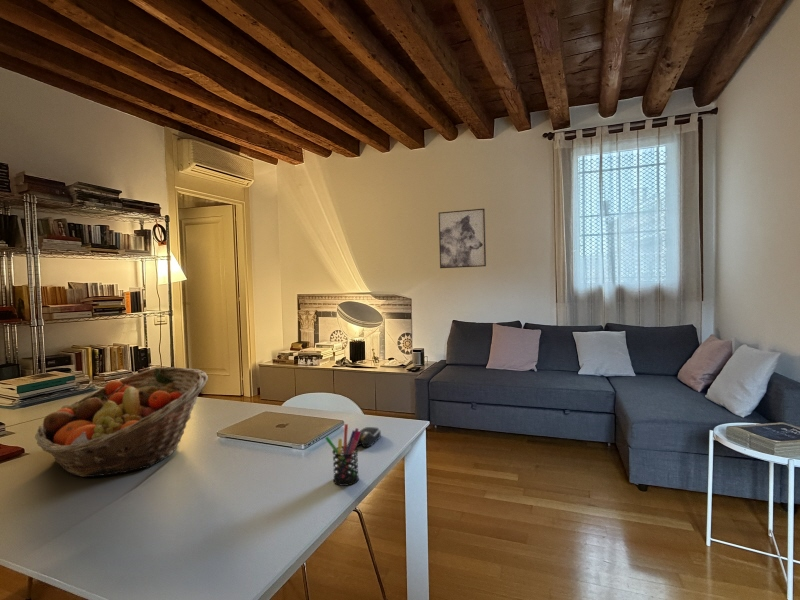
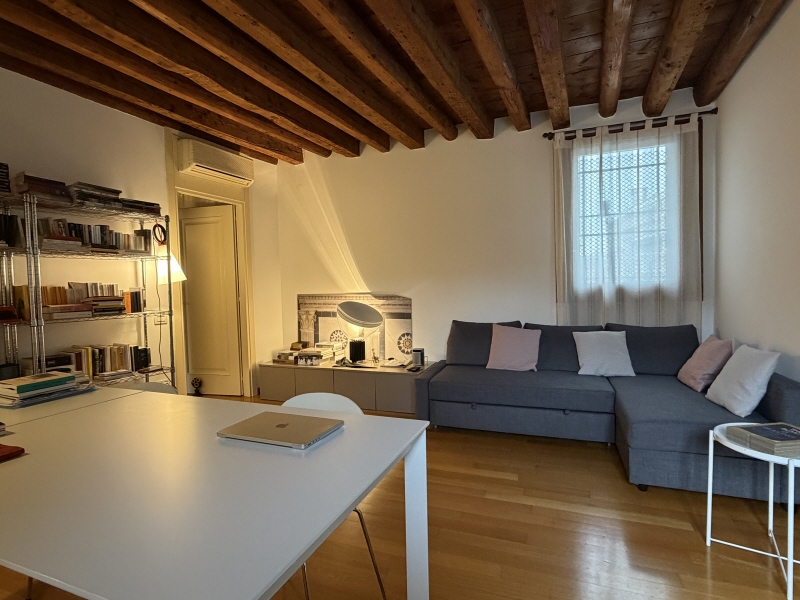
- computer mouse (367, 435)
- wall art (461, 239)
- pen holder (342, 453)
- fruit basket (127, 415)
